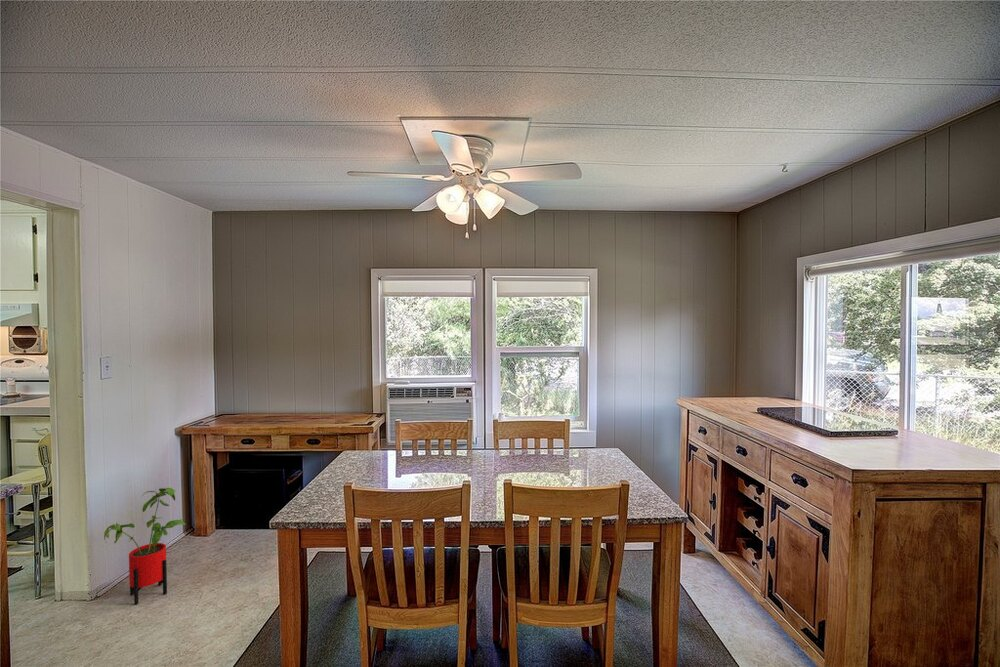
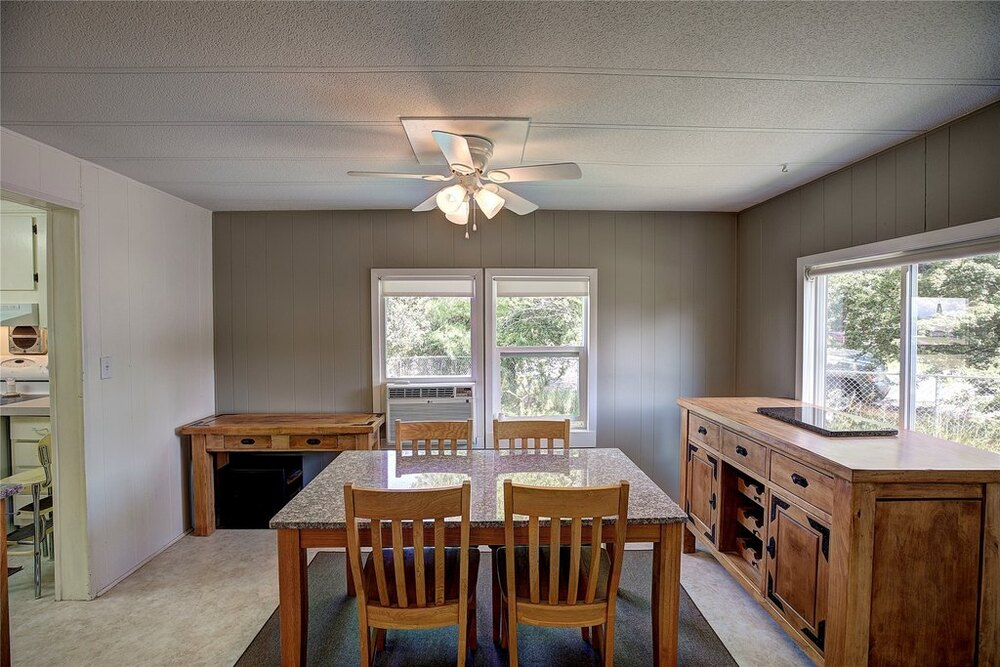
- house plant (152, 542)
